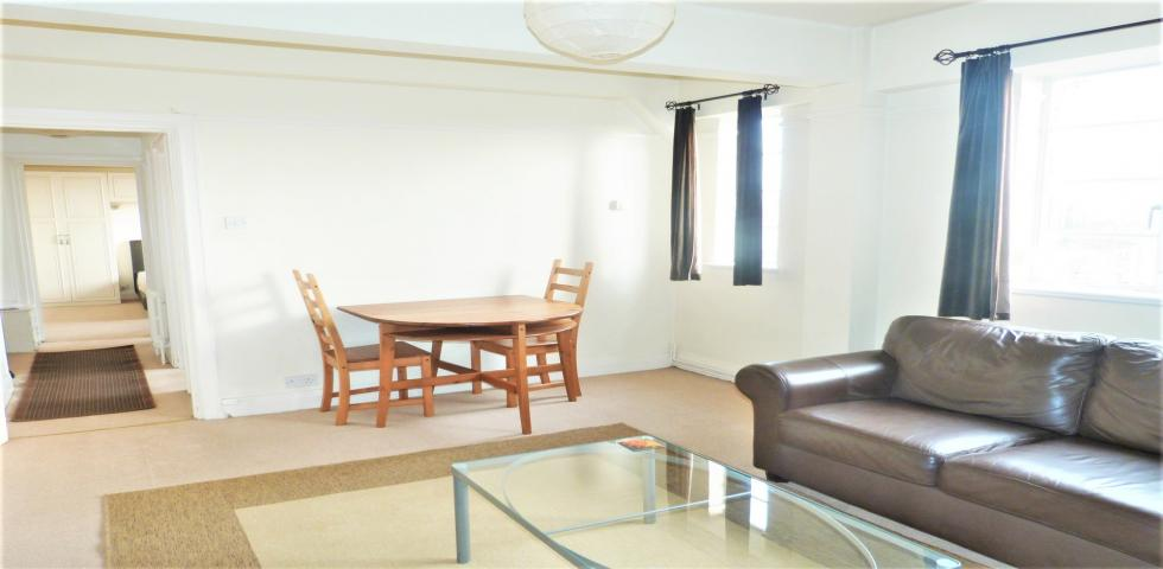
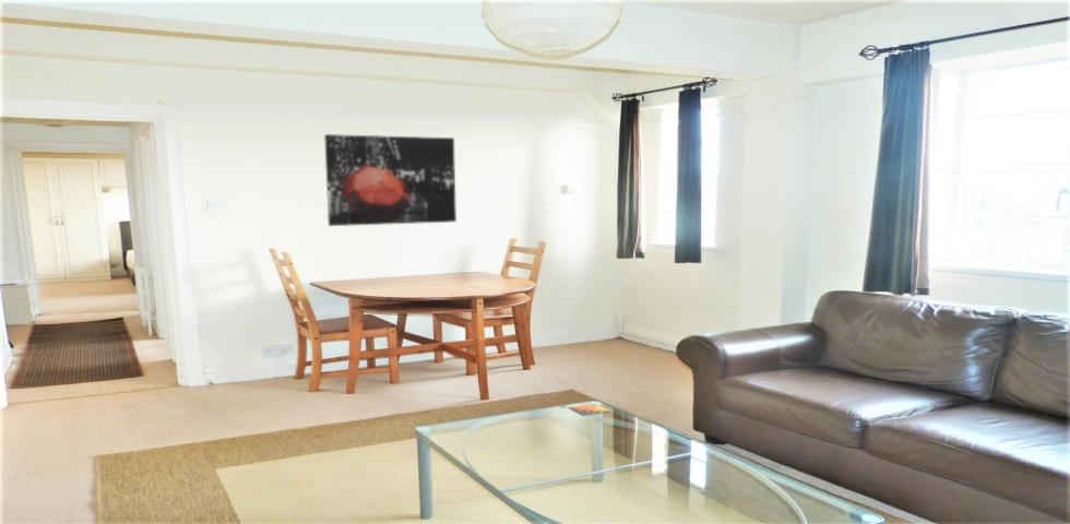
+ wall art (393, 180)
